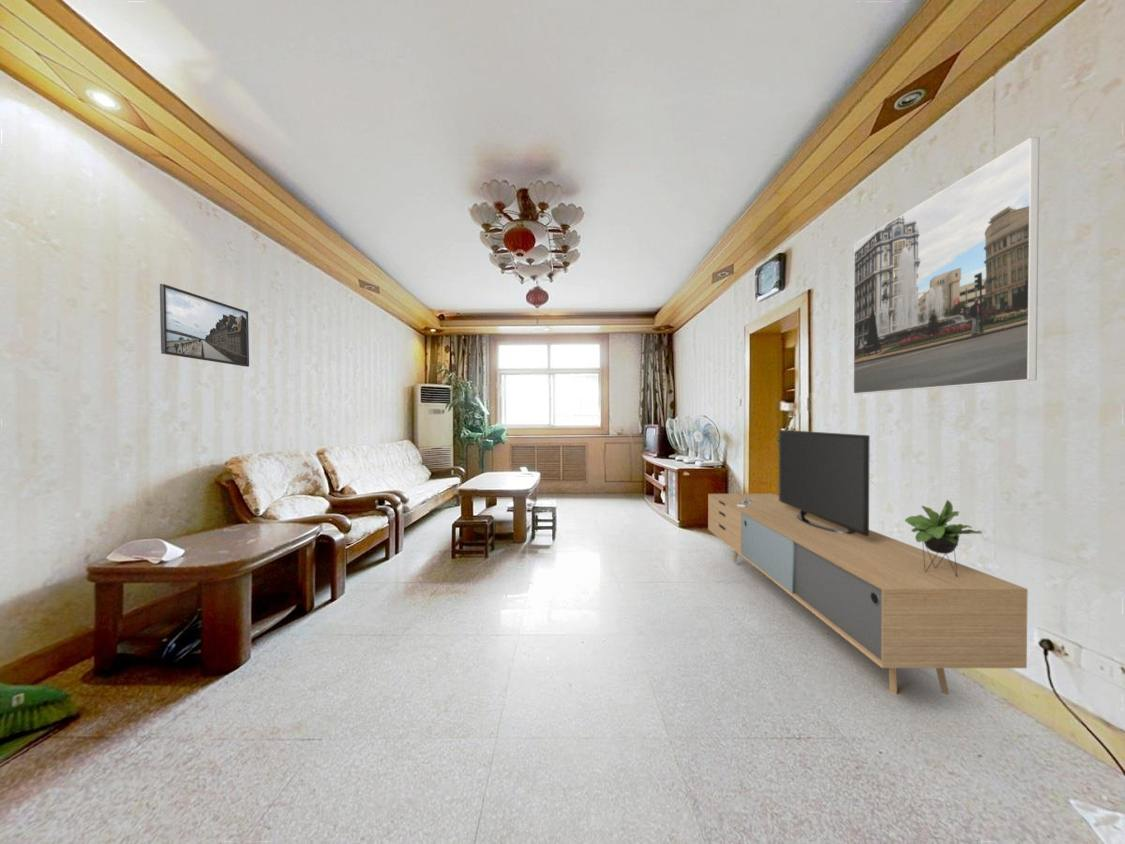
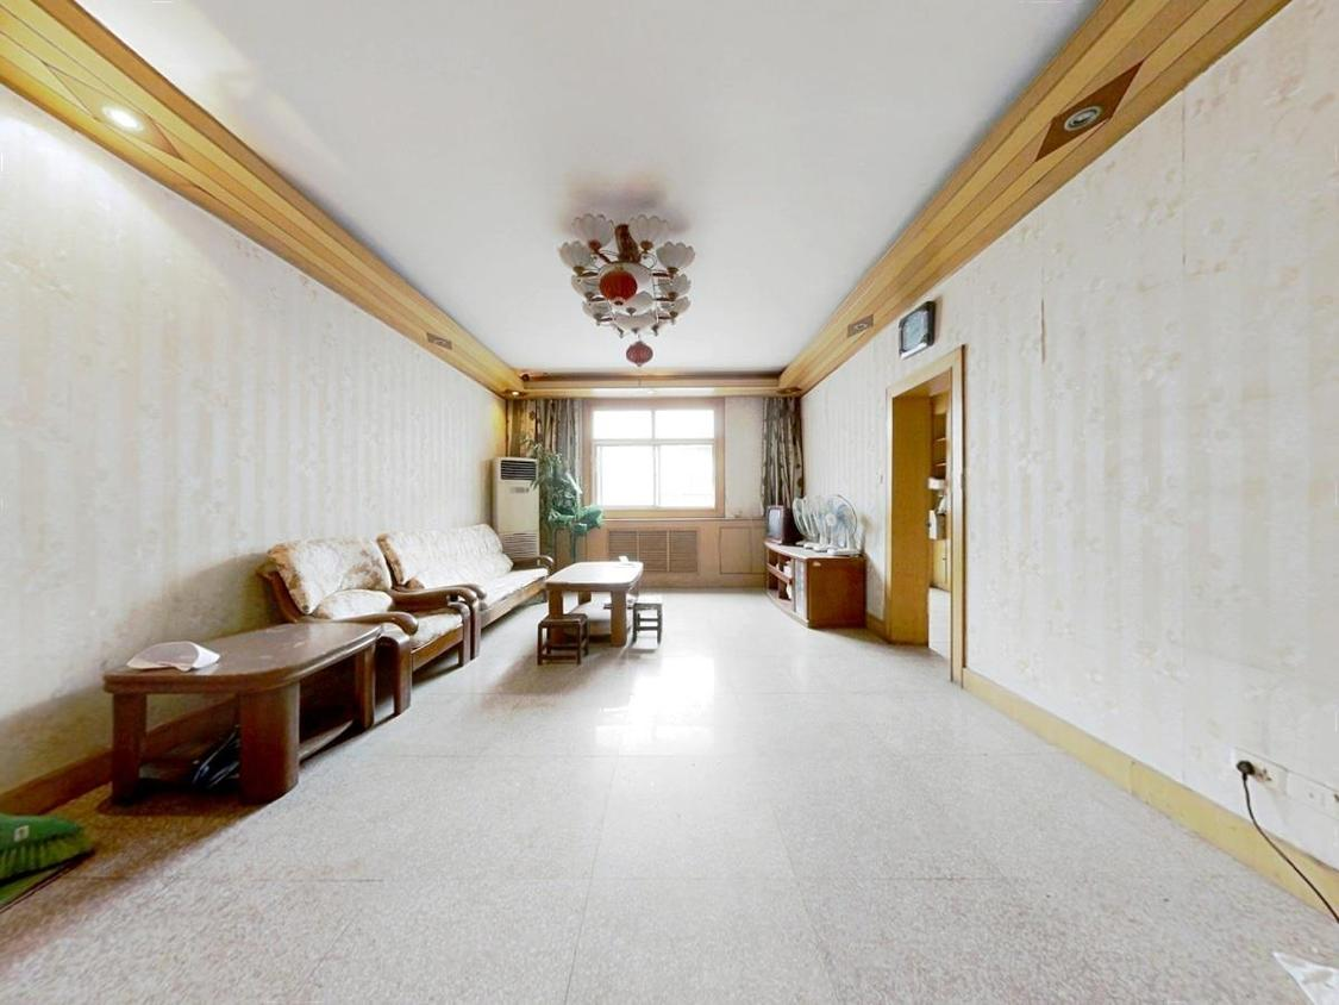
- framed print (209, 330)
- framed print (924, 296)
- media console (809, 520)
